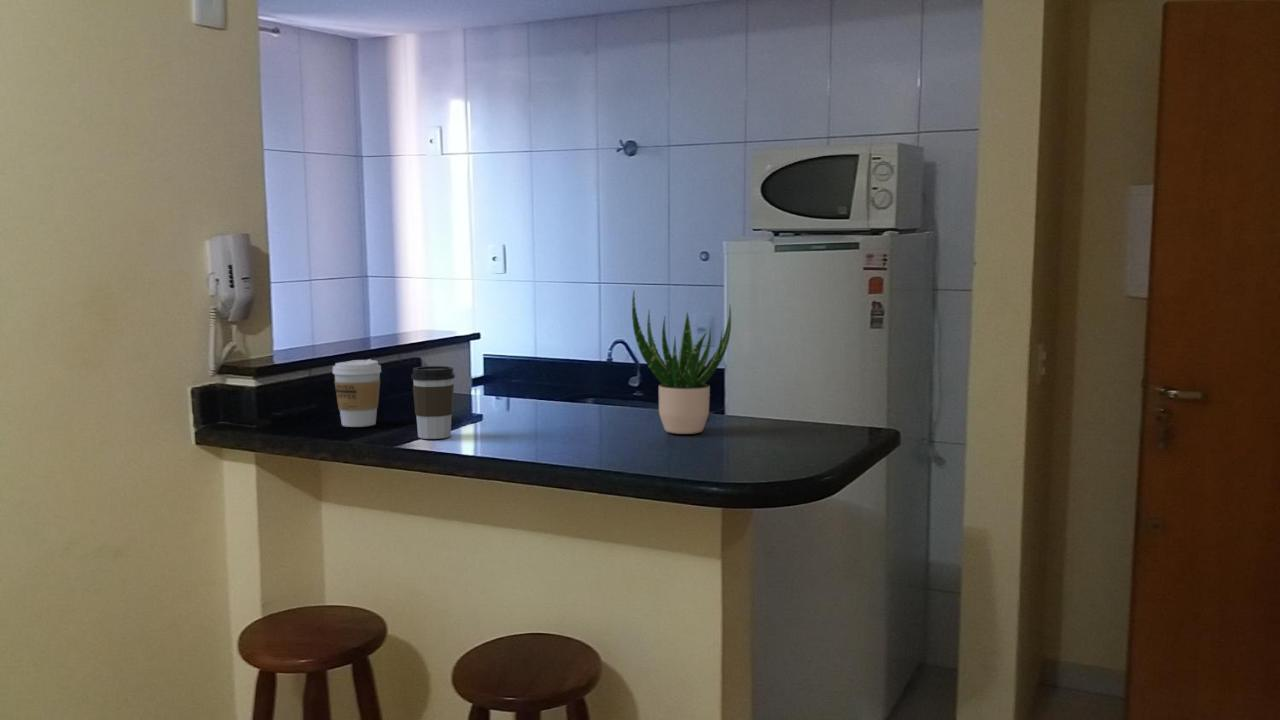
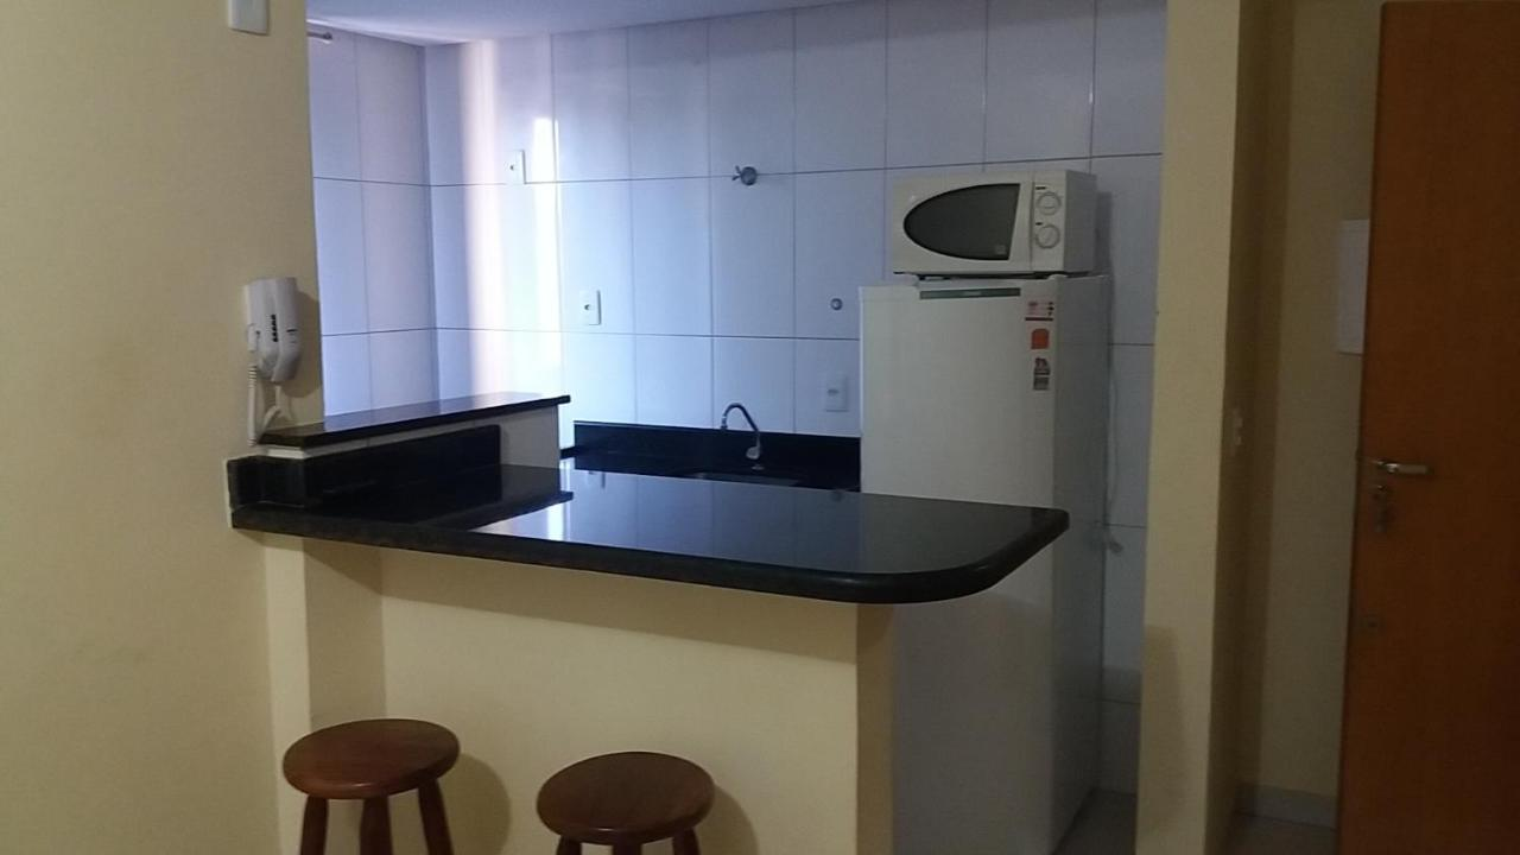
- coffee cup (433, 402)
- coffee cup (357, 392)
- potted plant (680, 360)
